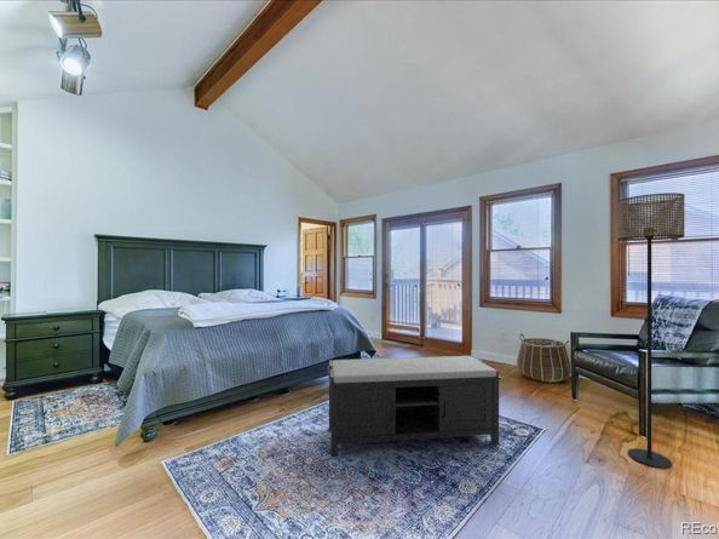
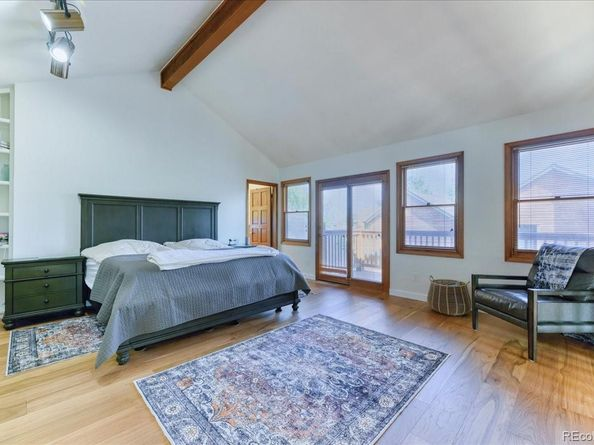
- floor lamp (649, 328)
- bench (409, 400)
